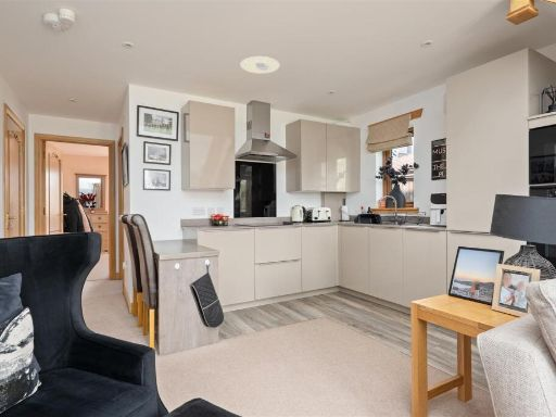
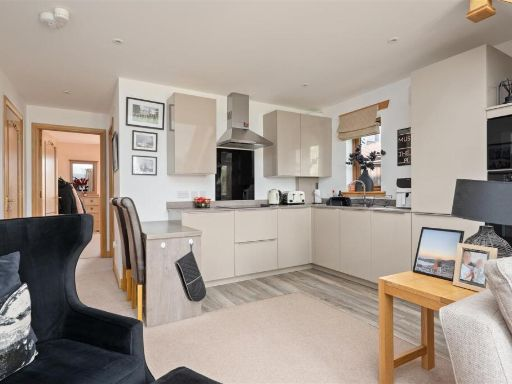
- recessed light (260, 63)
